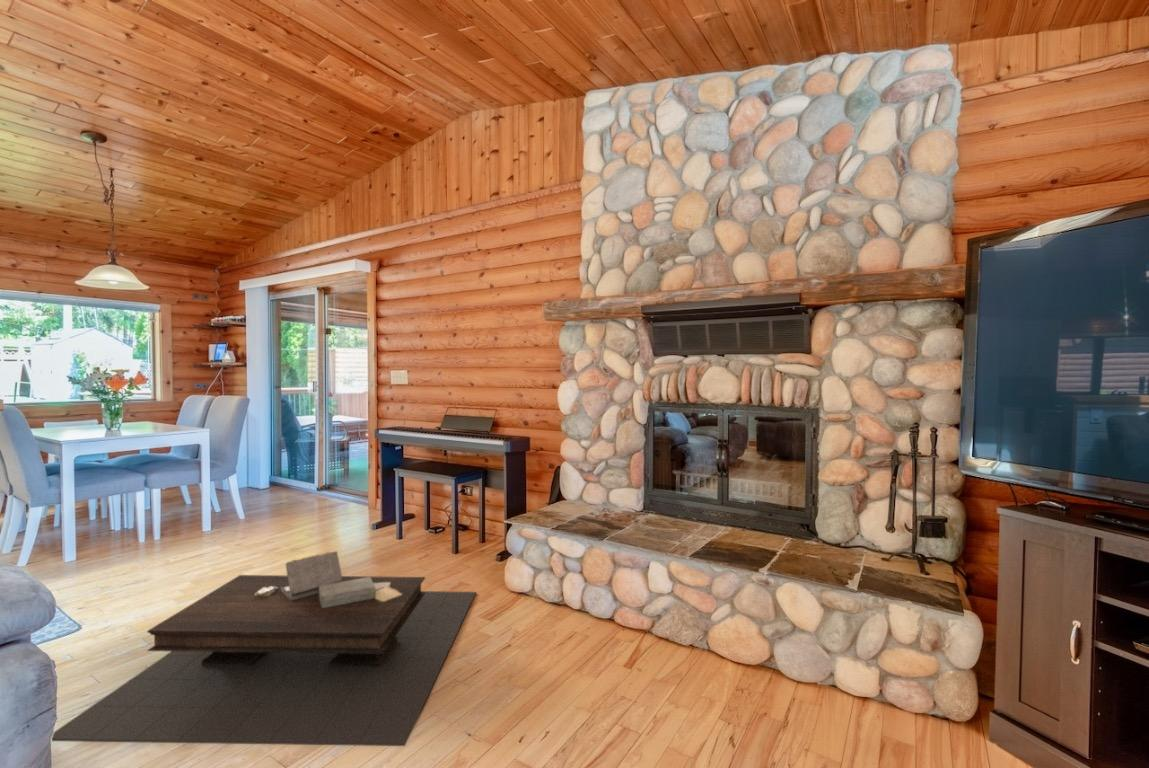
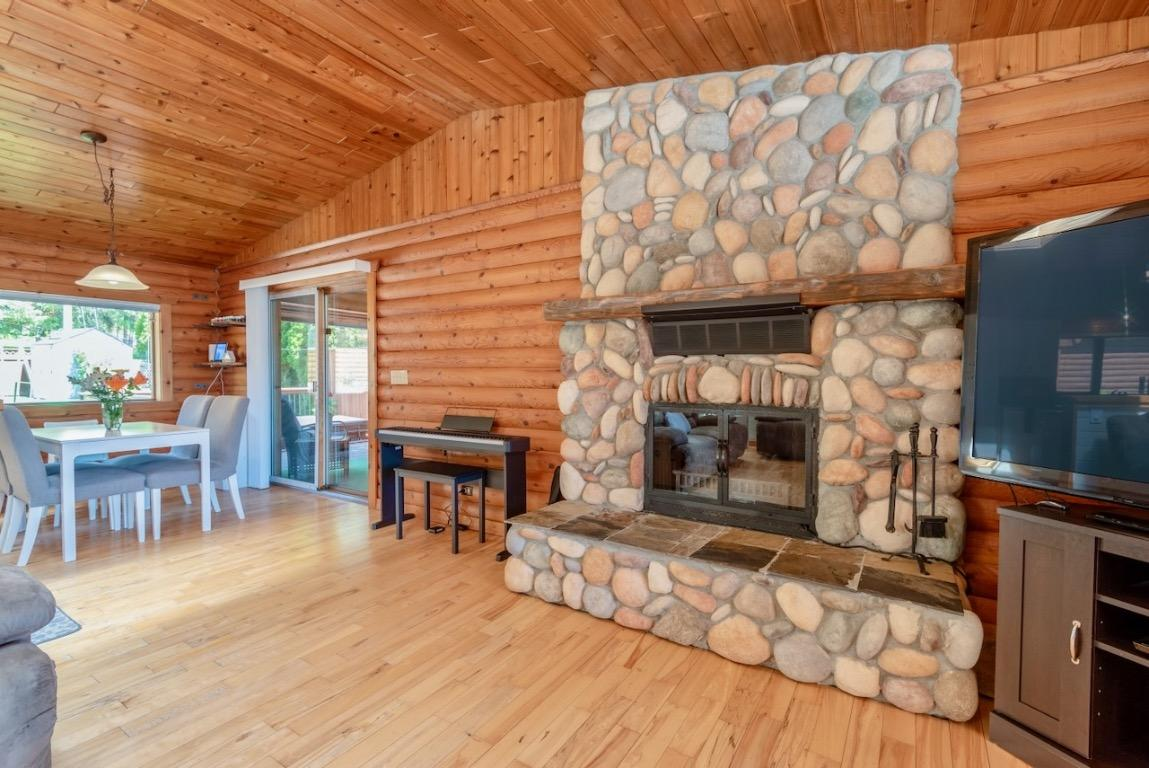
- coffee table (314, 604)
